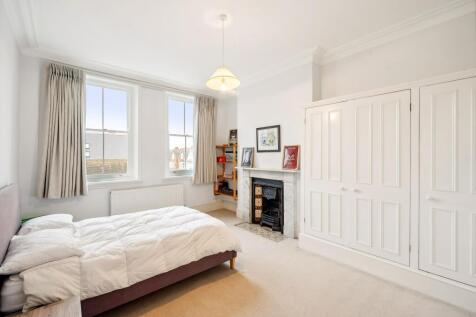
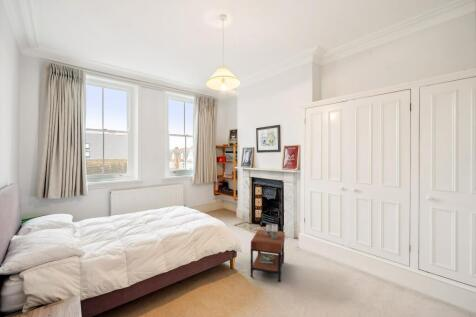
+ side table (268, 246)
